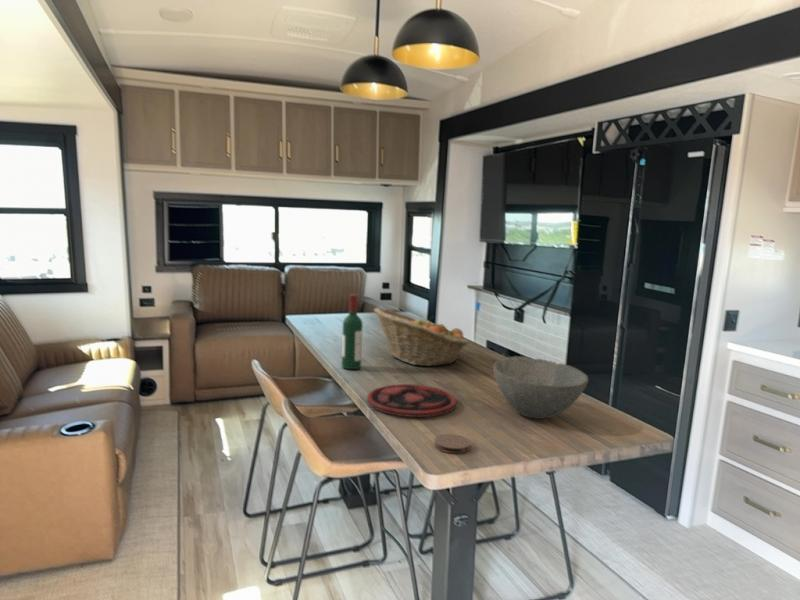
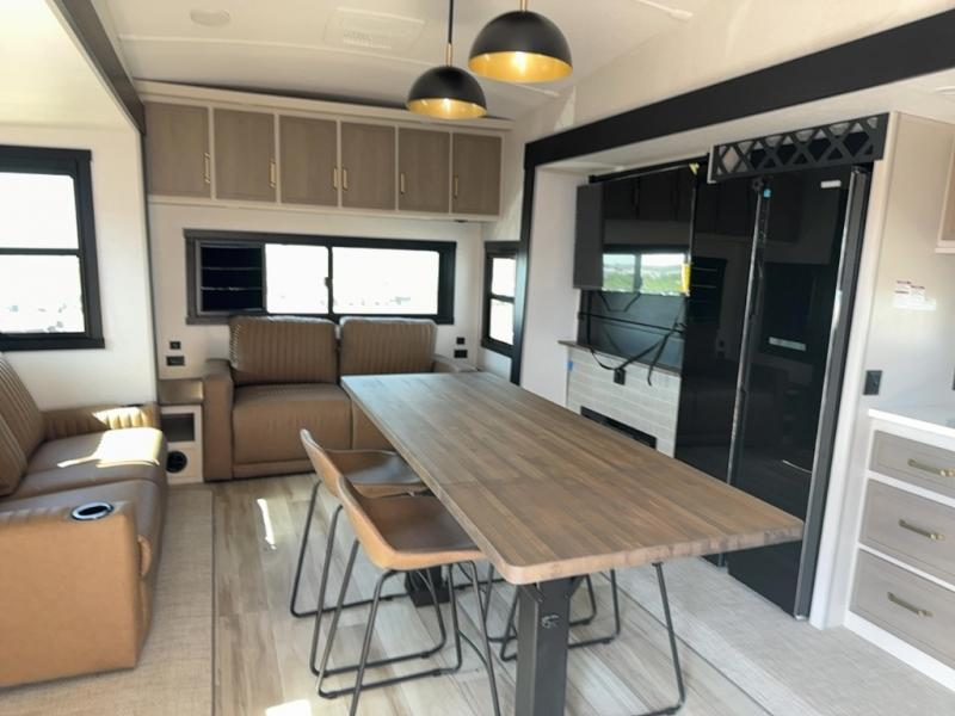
- coaster (452, 443)
- fruit basket (419, 333)
- plate (411, 398)
- wine bottle (352, 331)
- bowl (538, 390)
